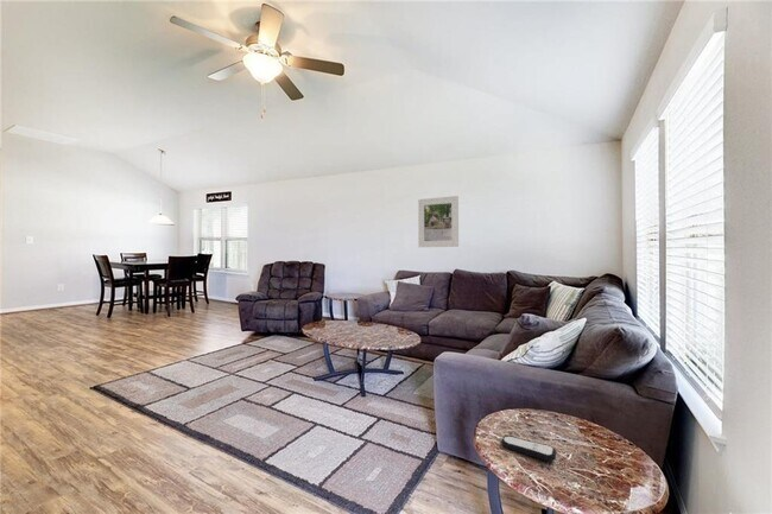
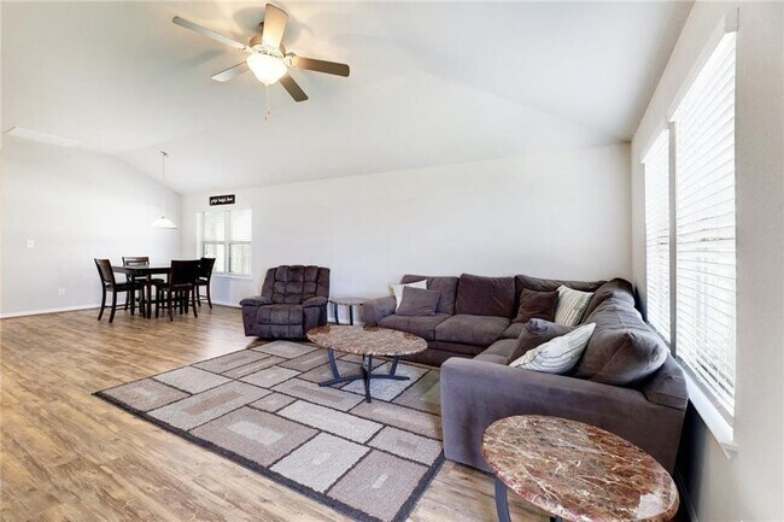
- remote control (527, 446)
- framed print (437, 222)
